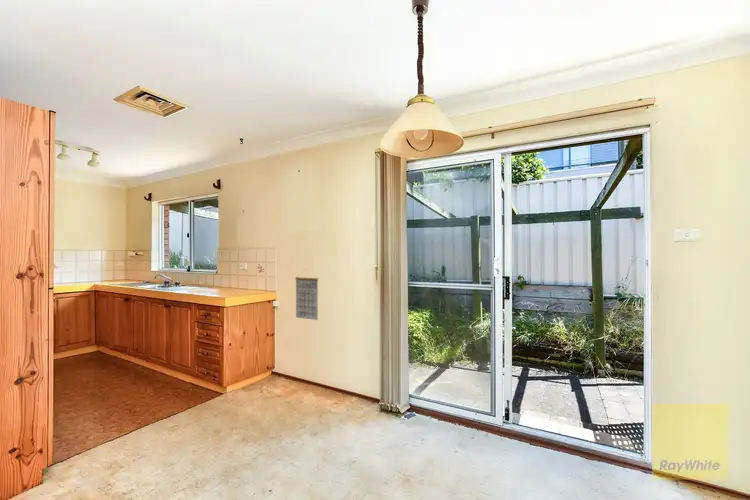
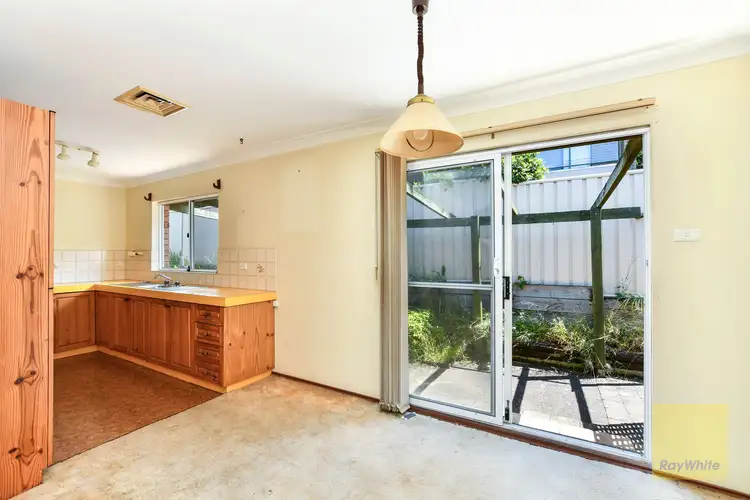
- calendar (306, 293)
